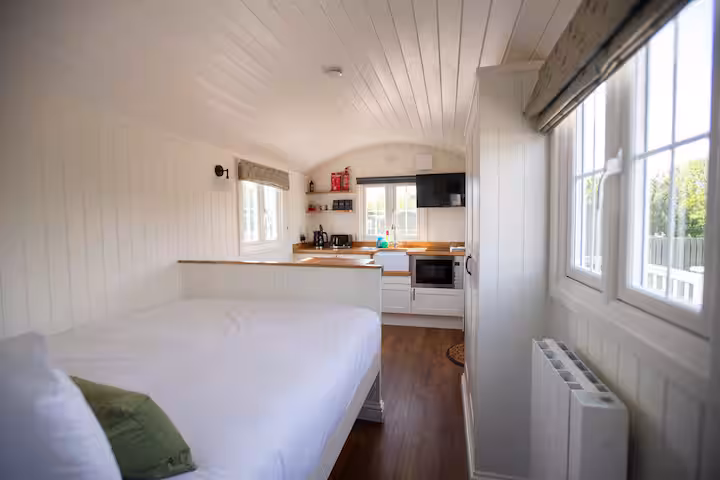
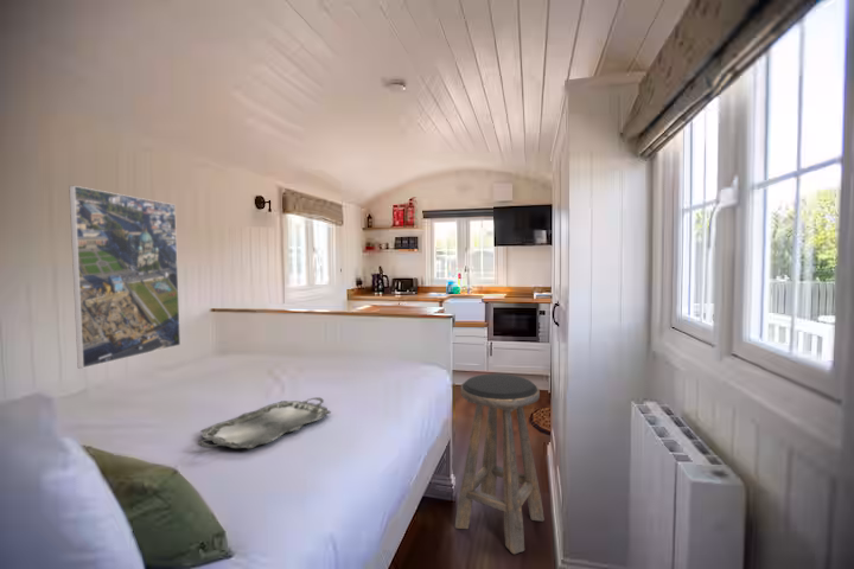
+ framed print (132, 276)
+ serving tray (269, 421)
+ stool (496, 452)
